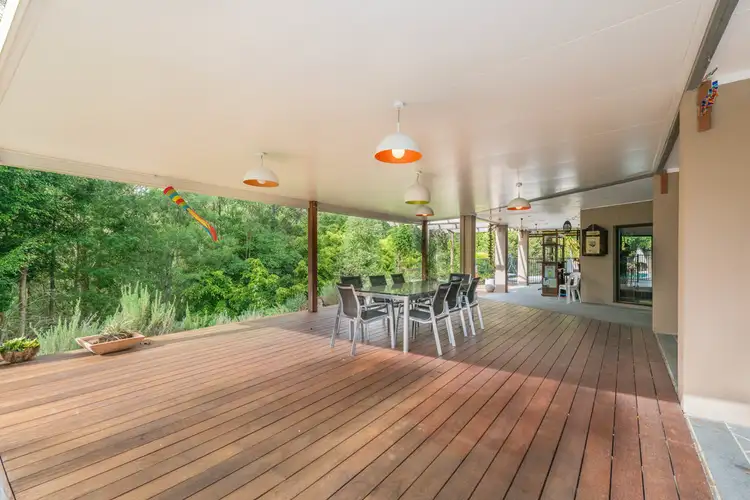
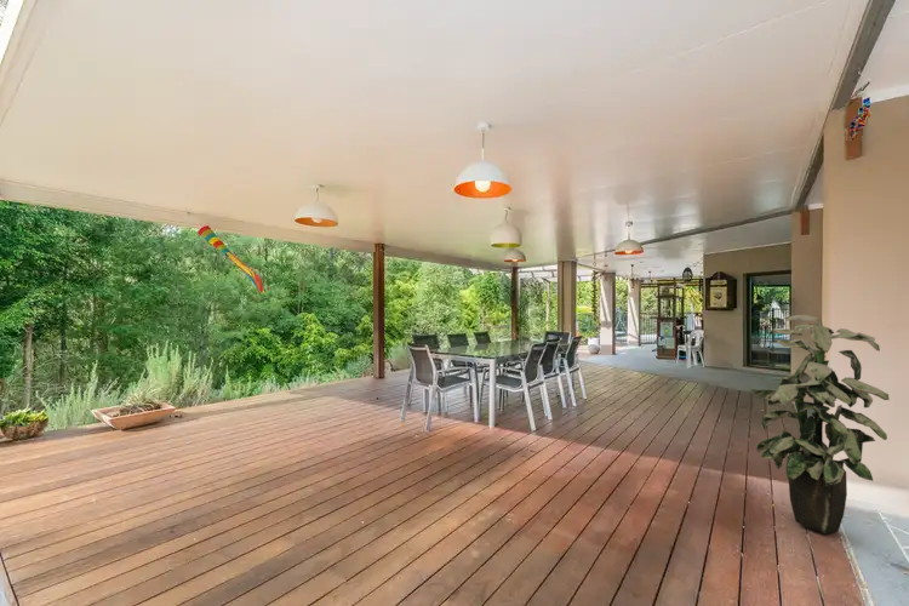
+ indoor plant (811, 418)
